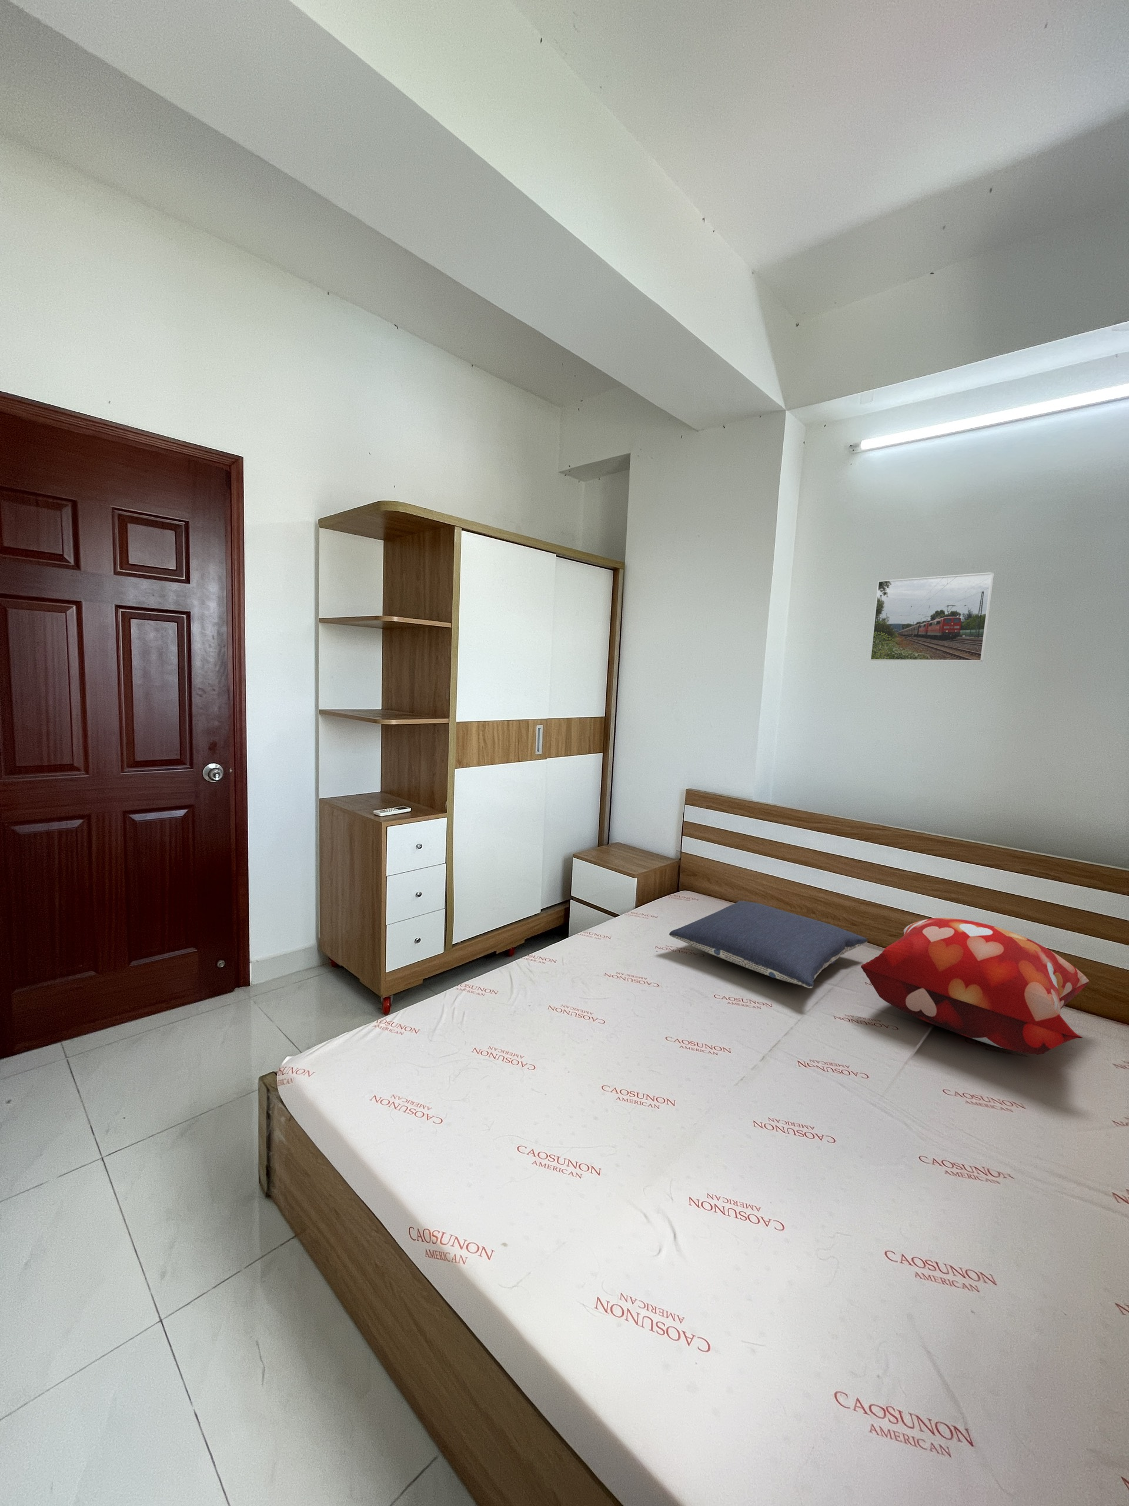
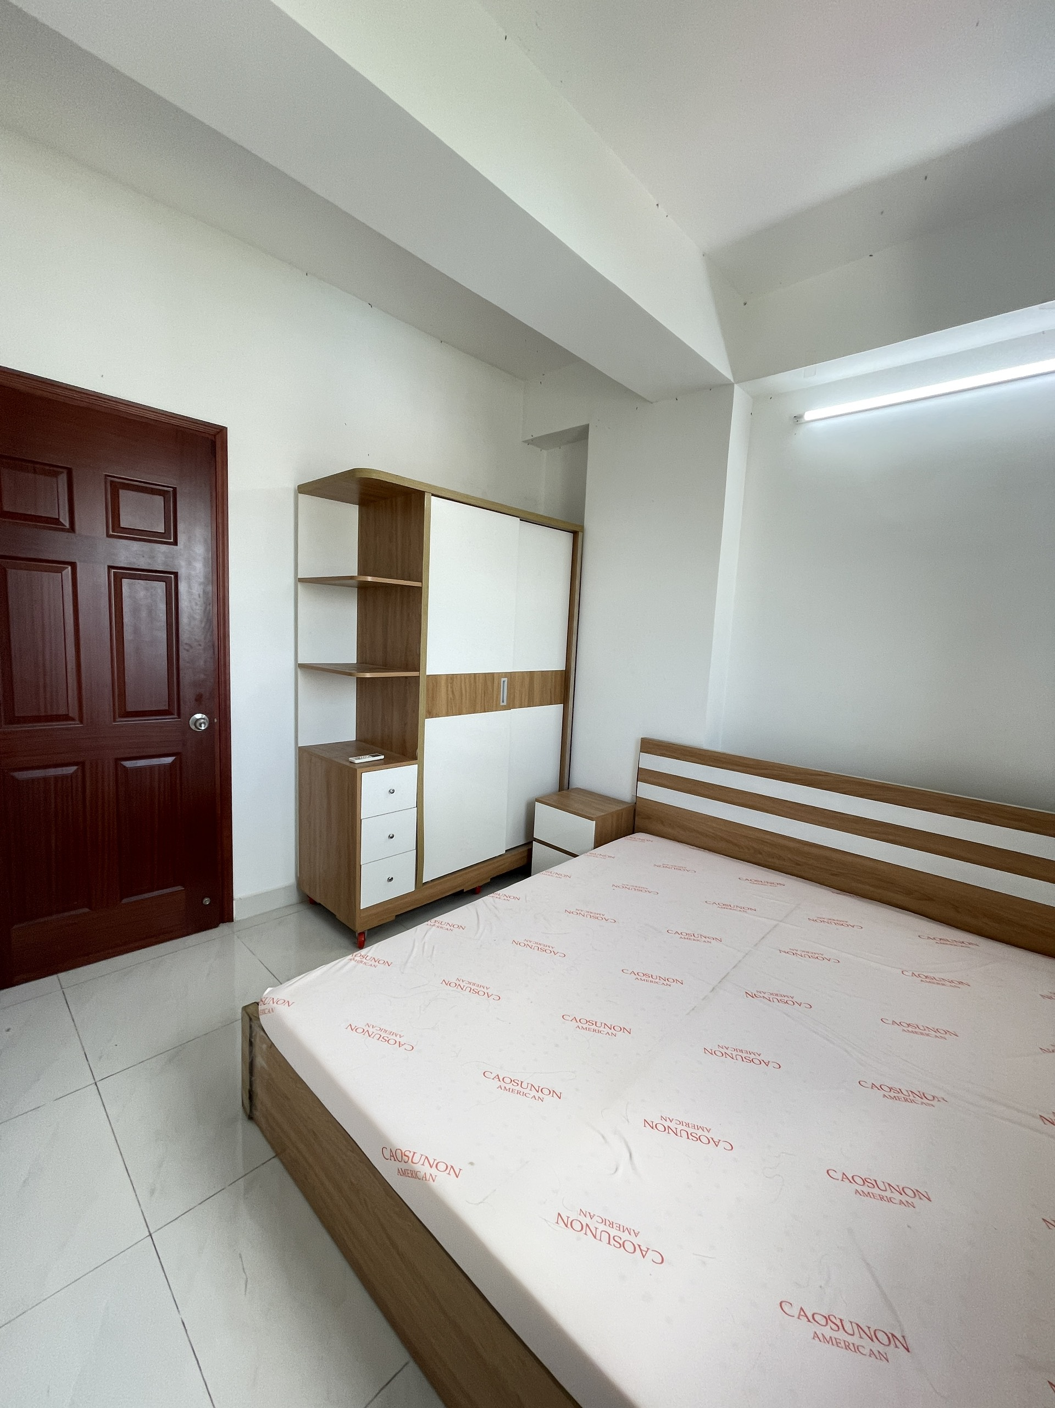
- pillow (770, 938)
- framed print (927, 619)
- decorative pillow (976, 975)
